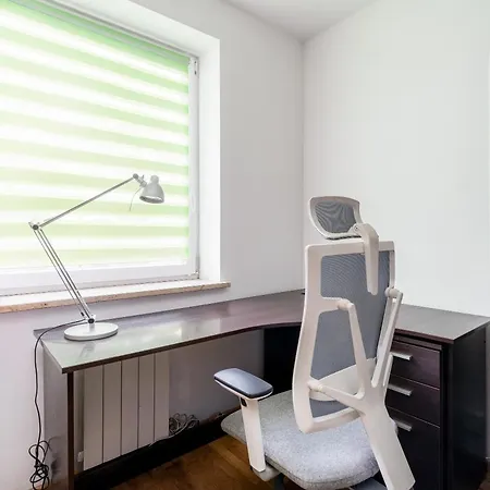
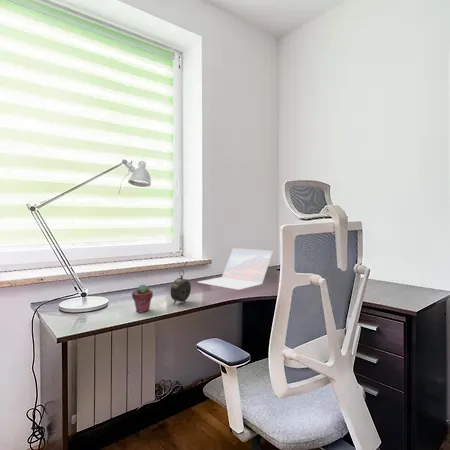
+ alarm clock (181, 286)
+ laptop (235, 266)
+ potted succulent (142, 297)
